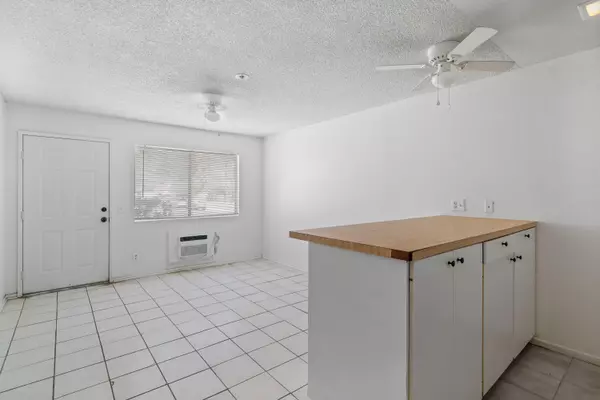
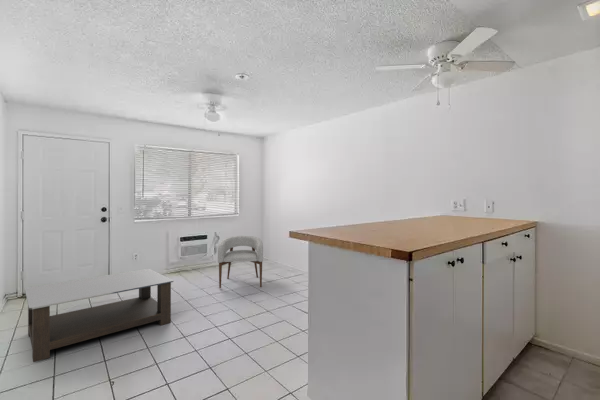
+ armchair (241, 260)
+ coffee table (102, 305)
